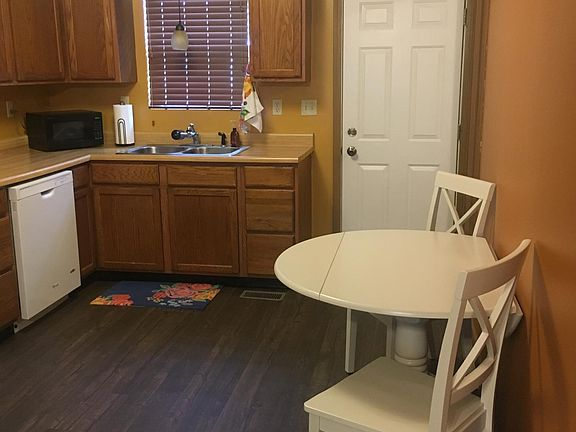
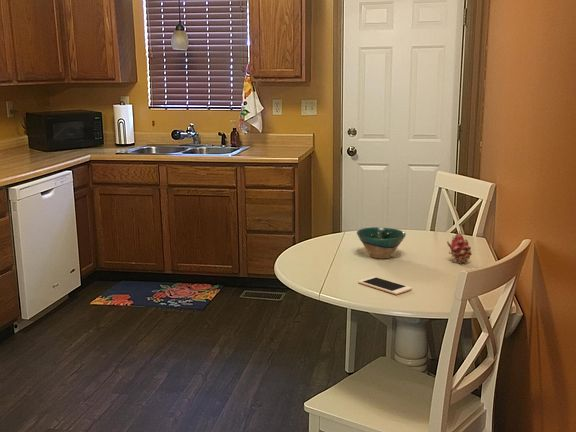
+ cell phone (384, 285)
+ fruit (460, 246)
+ bowl (380, 244)
